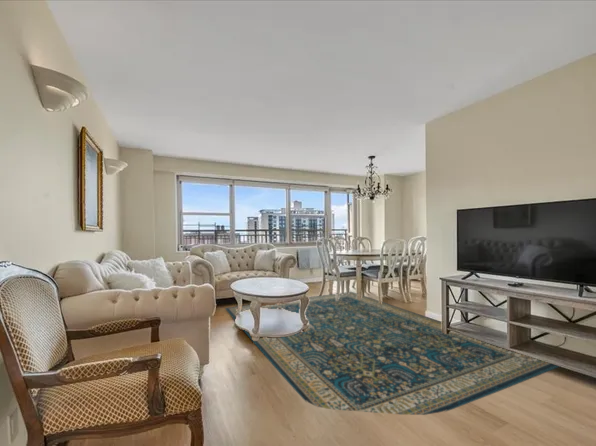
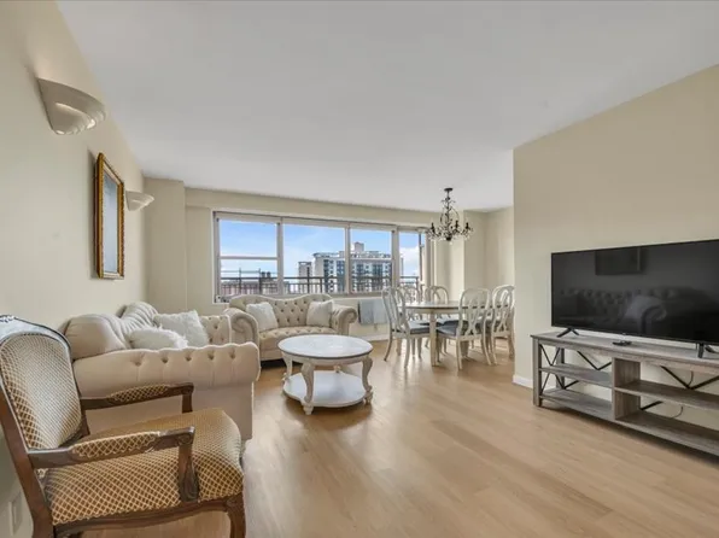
- rug (350, 328)
